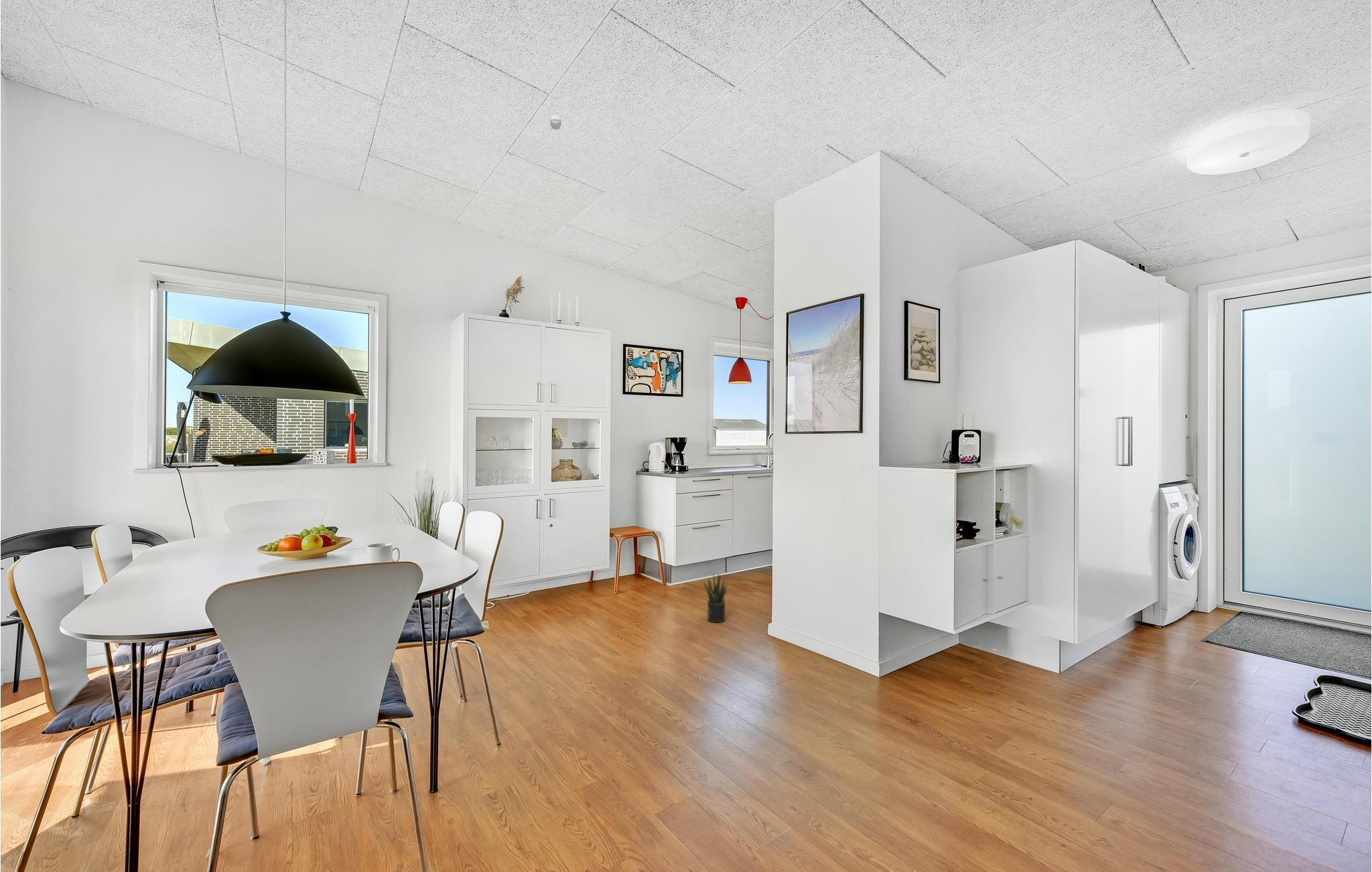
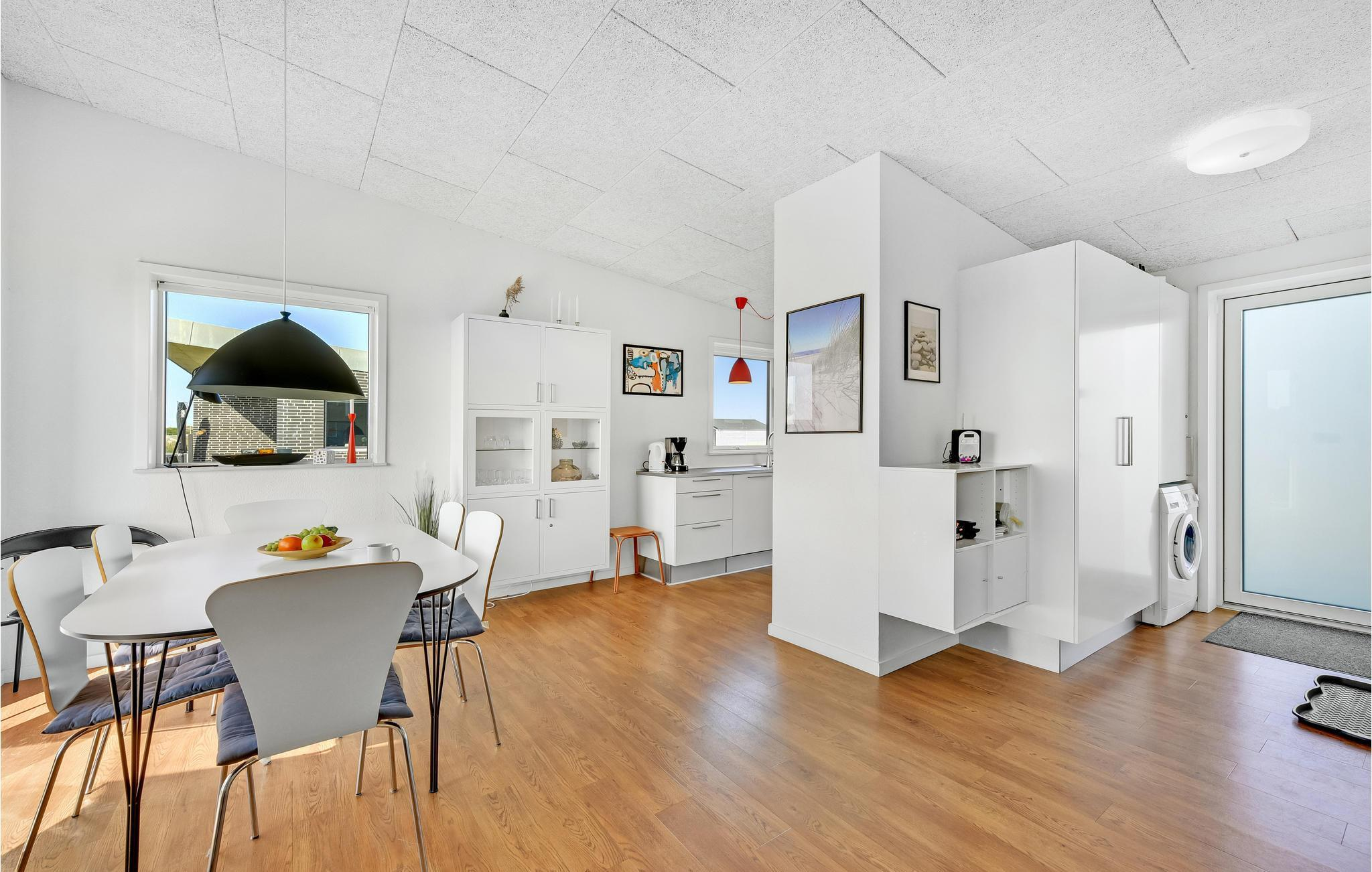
- smoke detector (555, 124)
- potted plant (714, 597)
